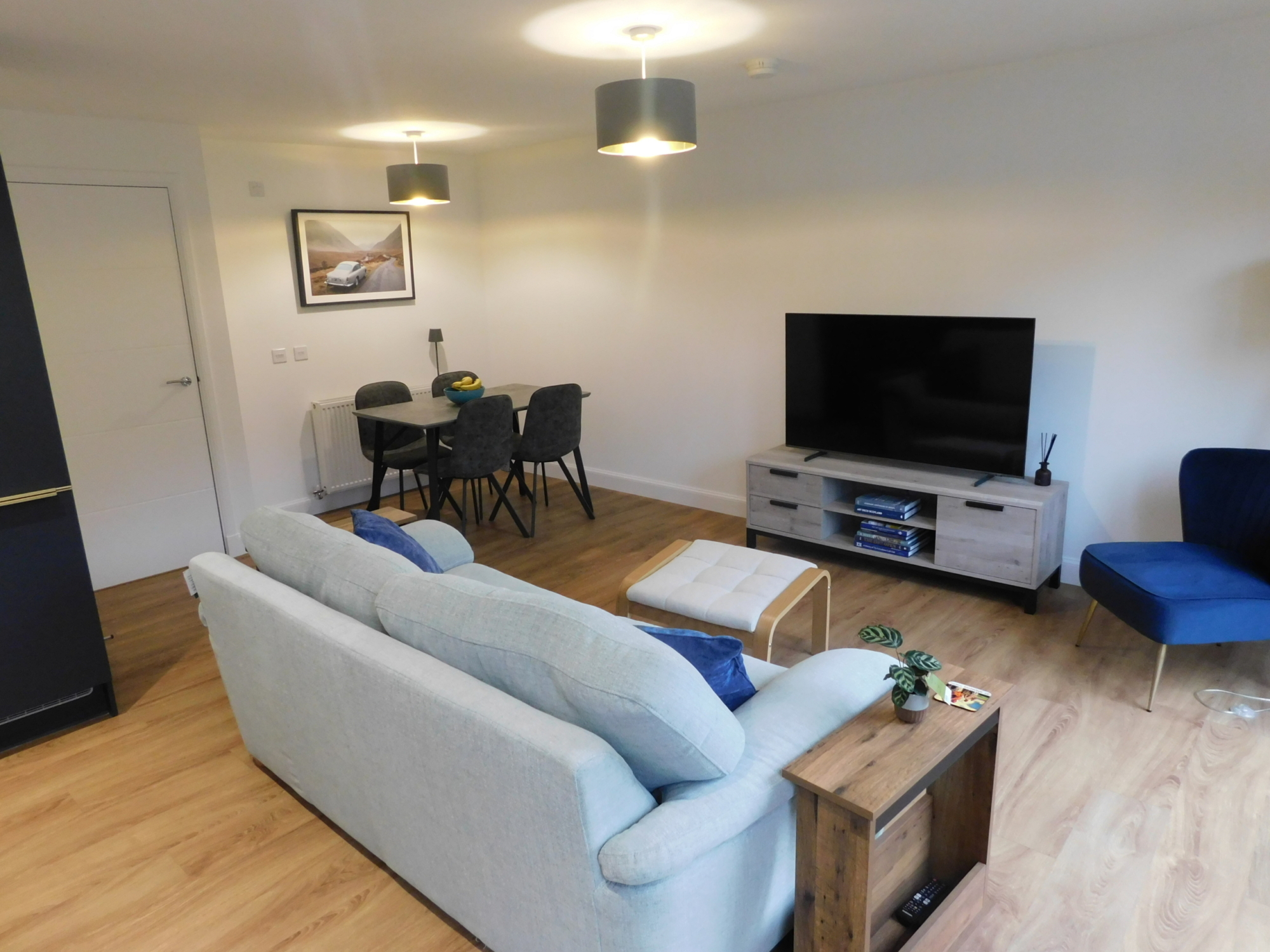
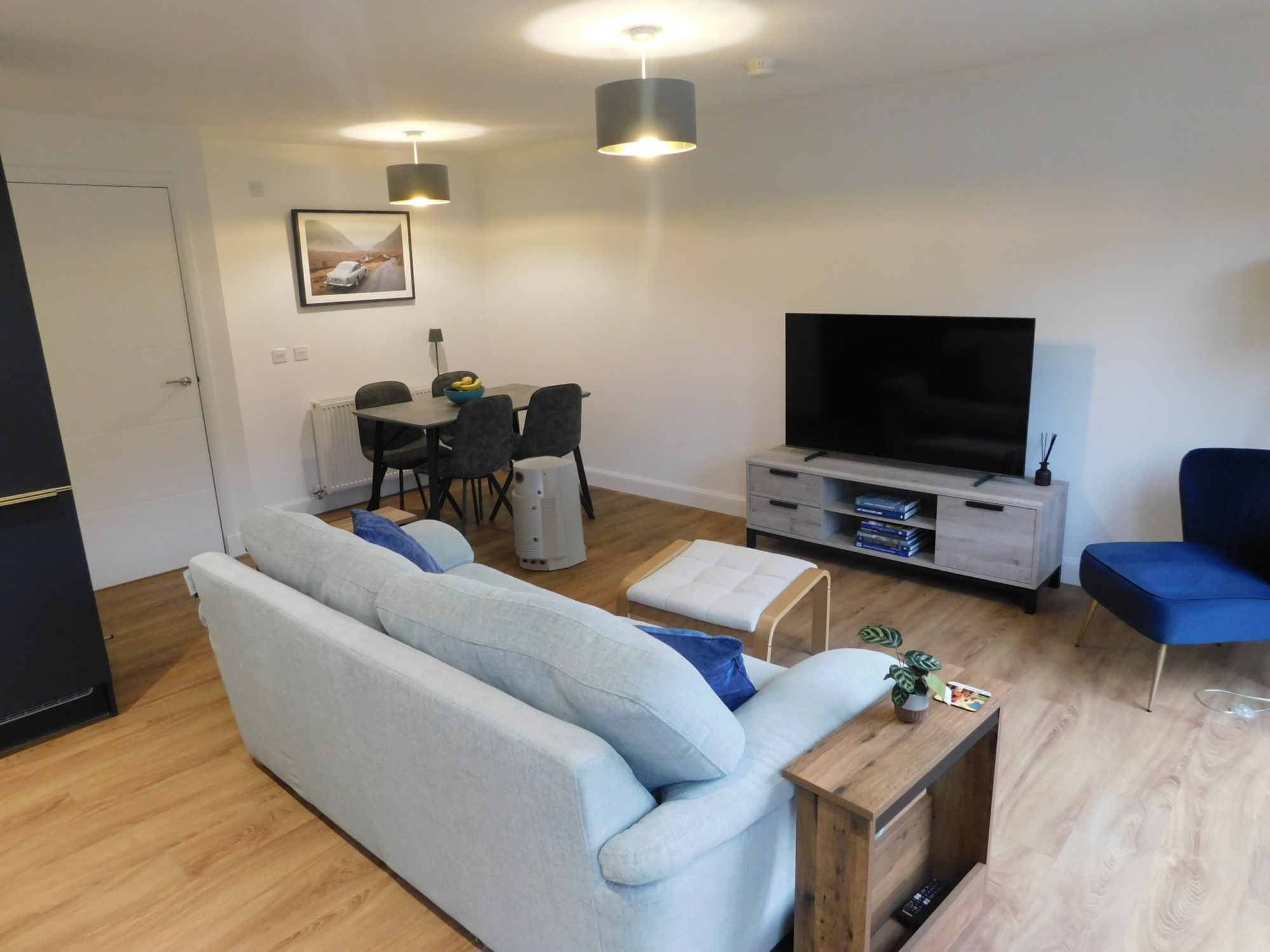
+ air purifier (545, 512)
